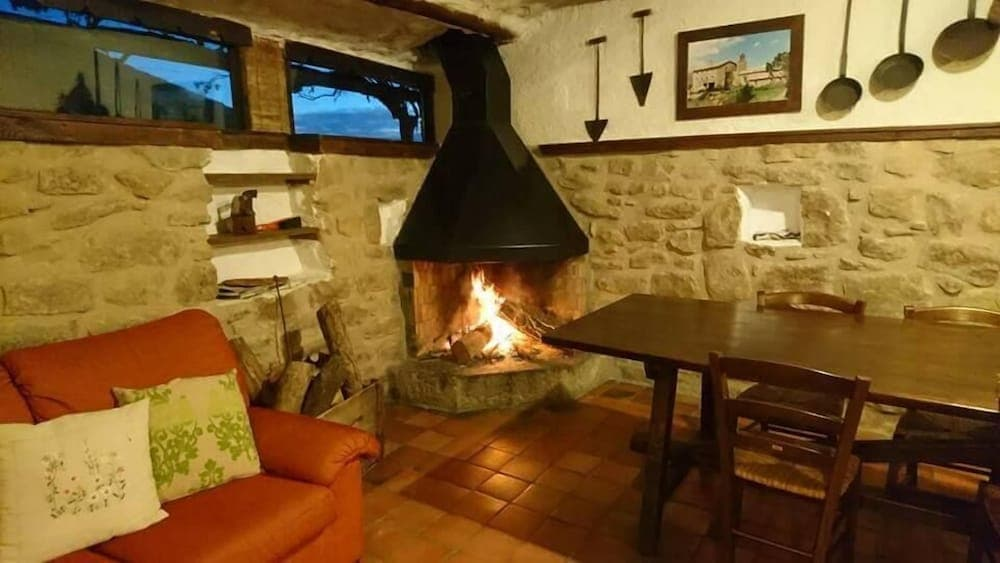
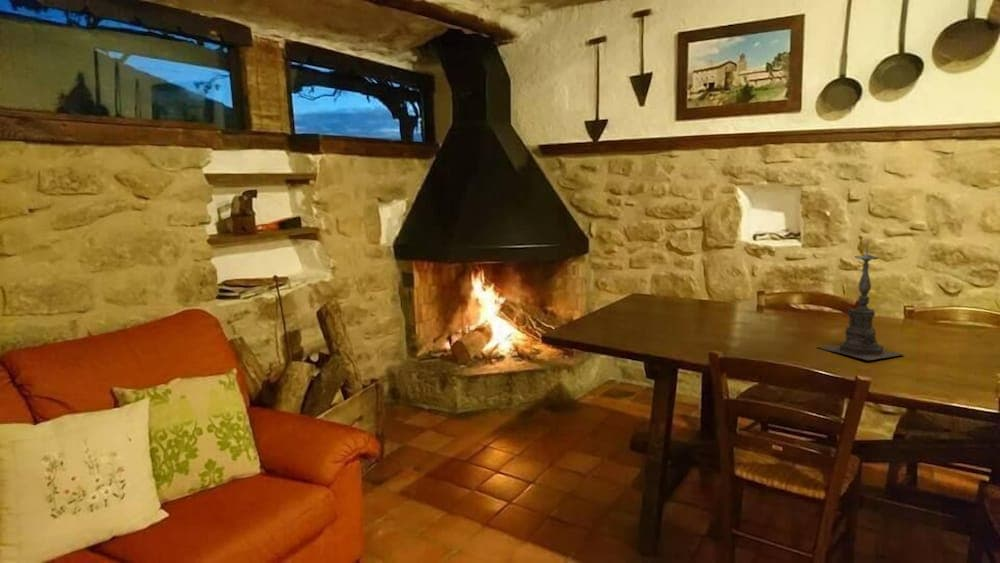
+ candle holder (862, 296)
